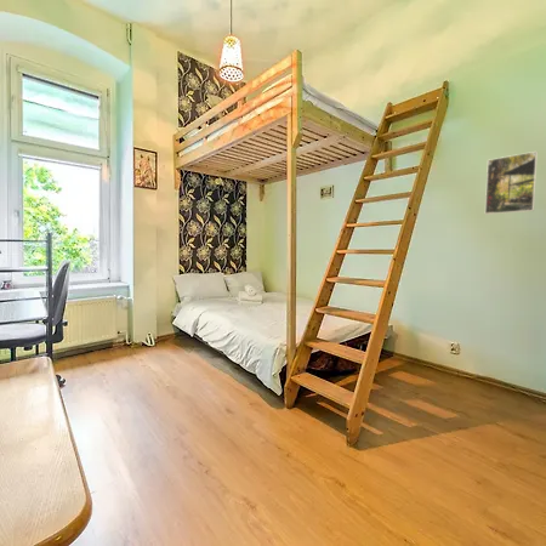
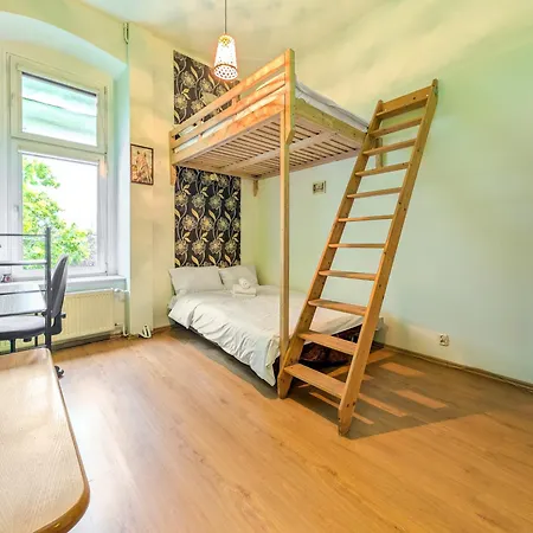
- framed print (510, 184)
